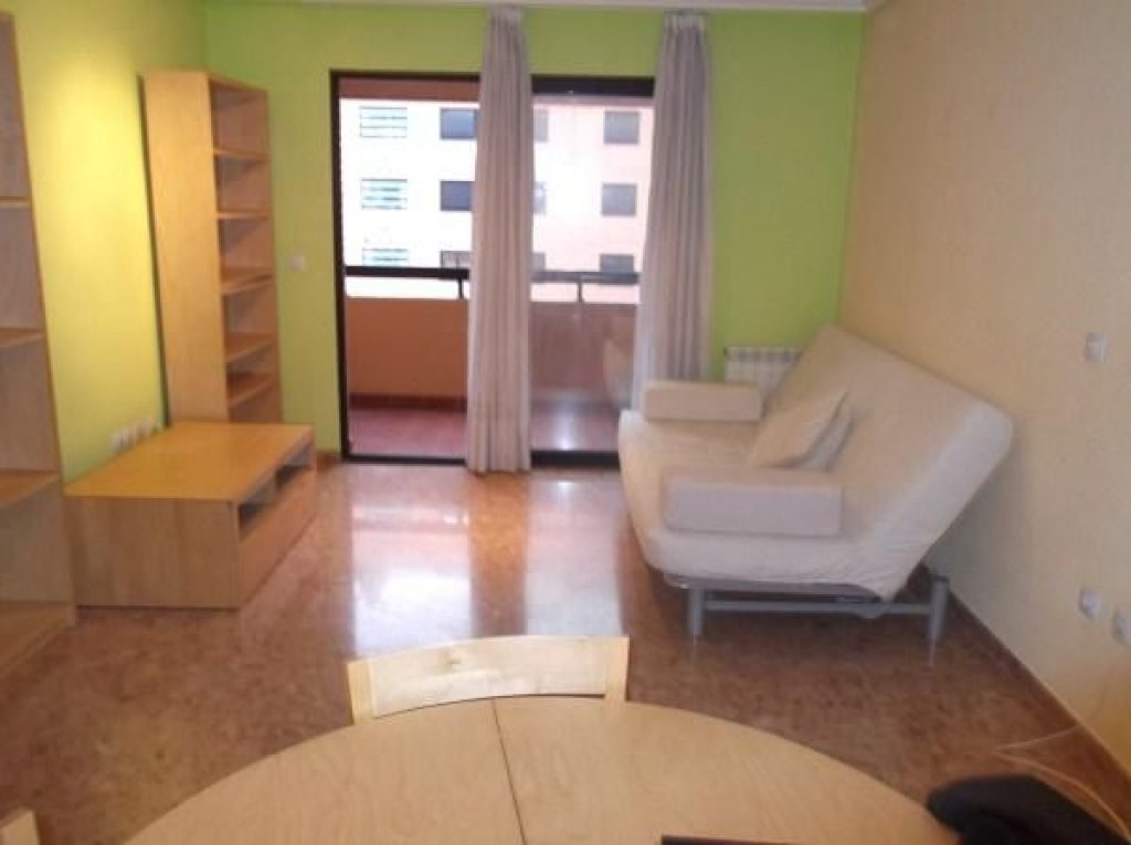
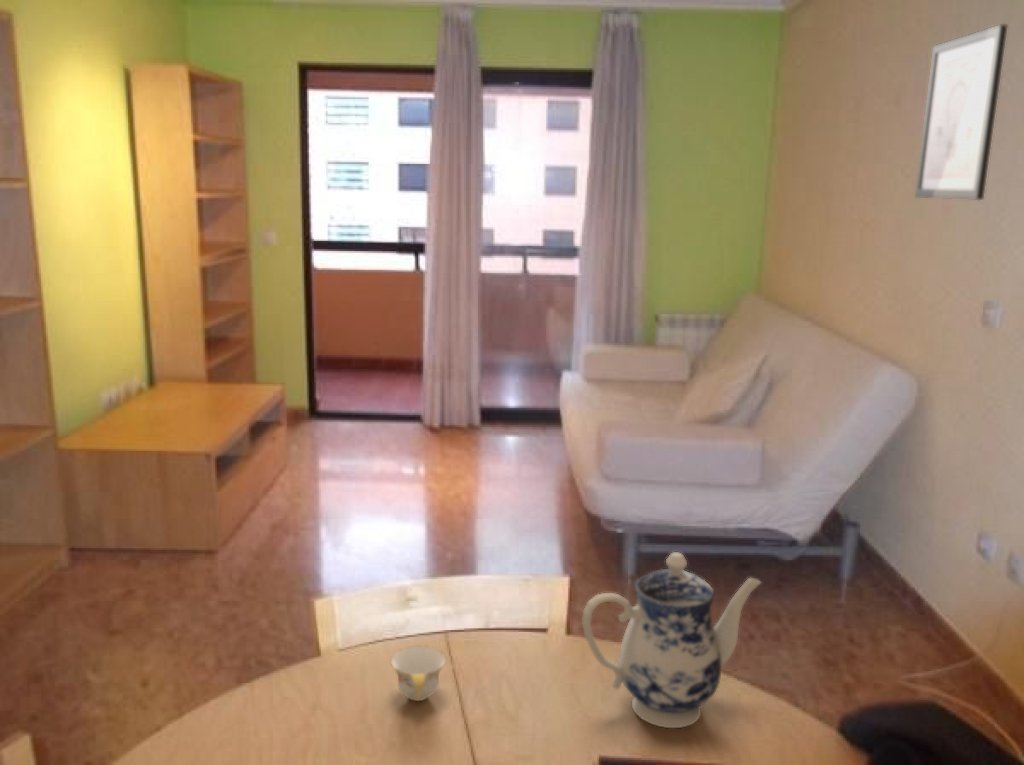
+ wall art (957, 118)
+ teacup (418, 680)
+ teapot (671, 632)
